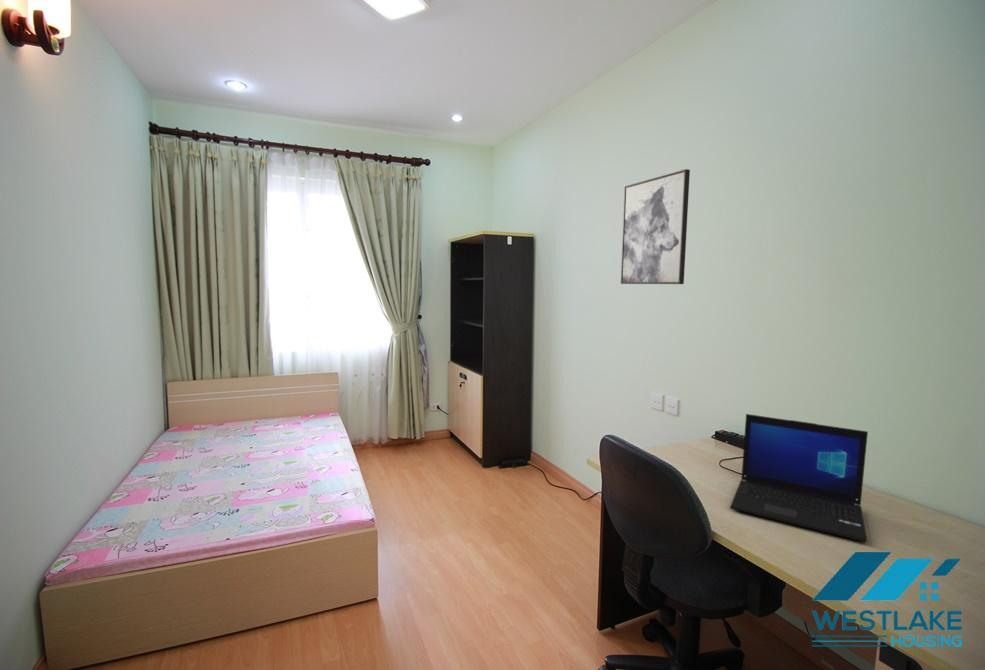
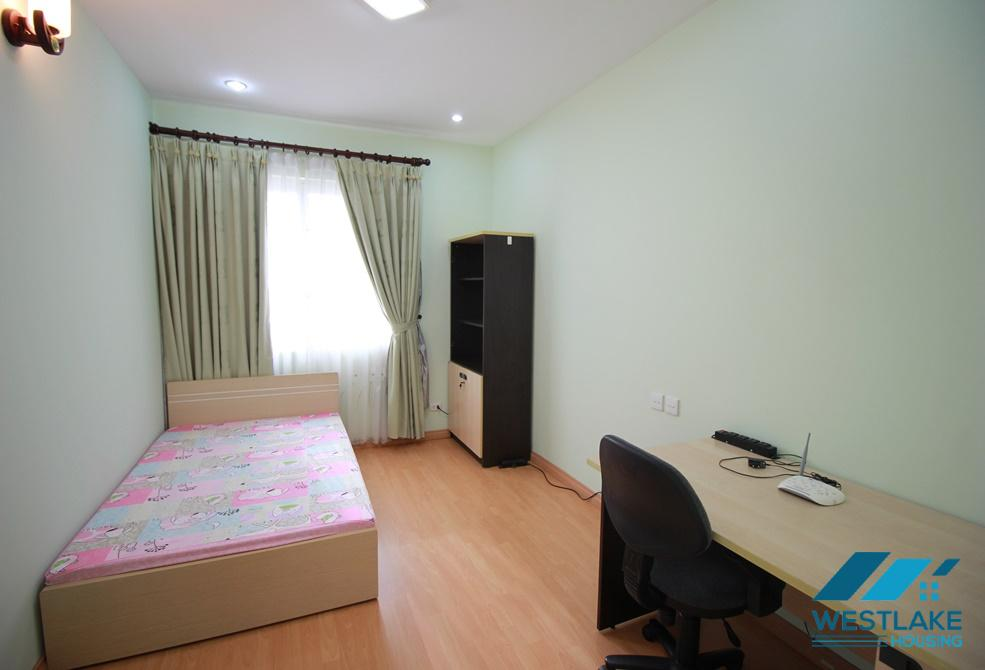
- laptop (798, 470)
- wall art (652, 231)
